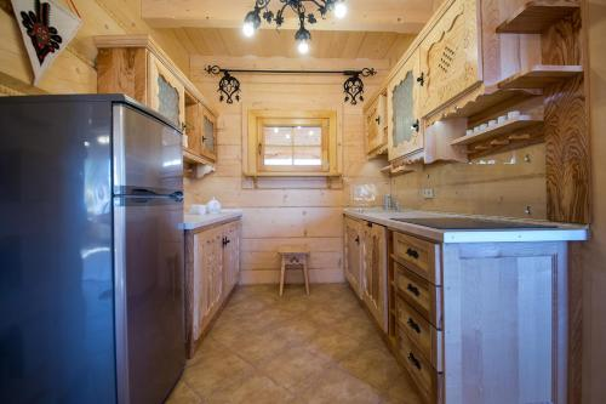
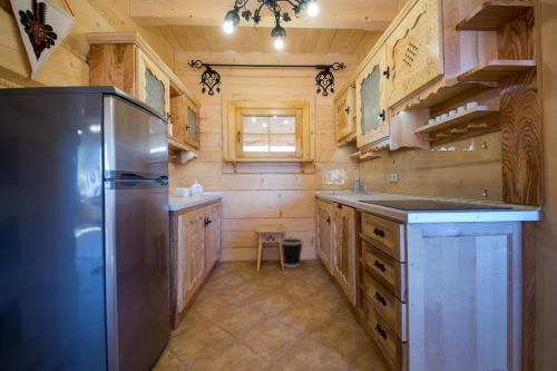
+ wastebasket (291, 252)
